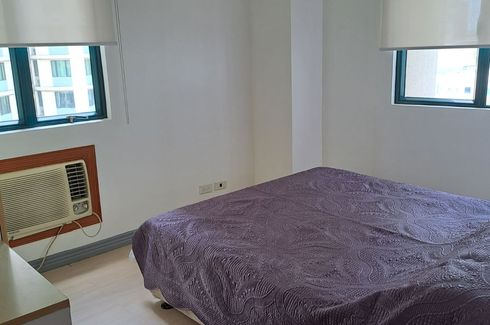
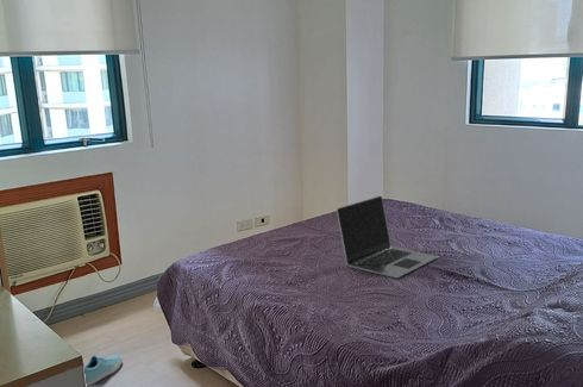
+ laptop (388, 233)
+ sneaker (101, 363)
